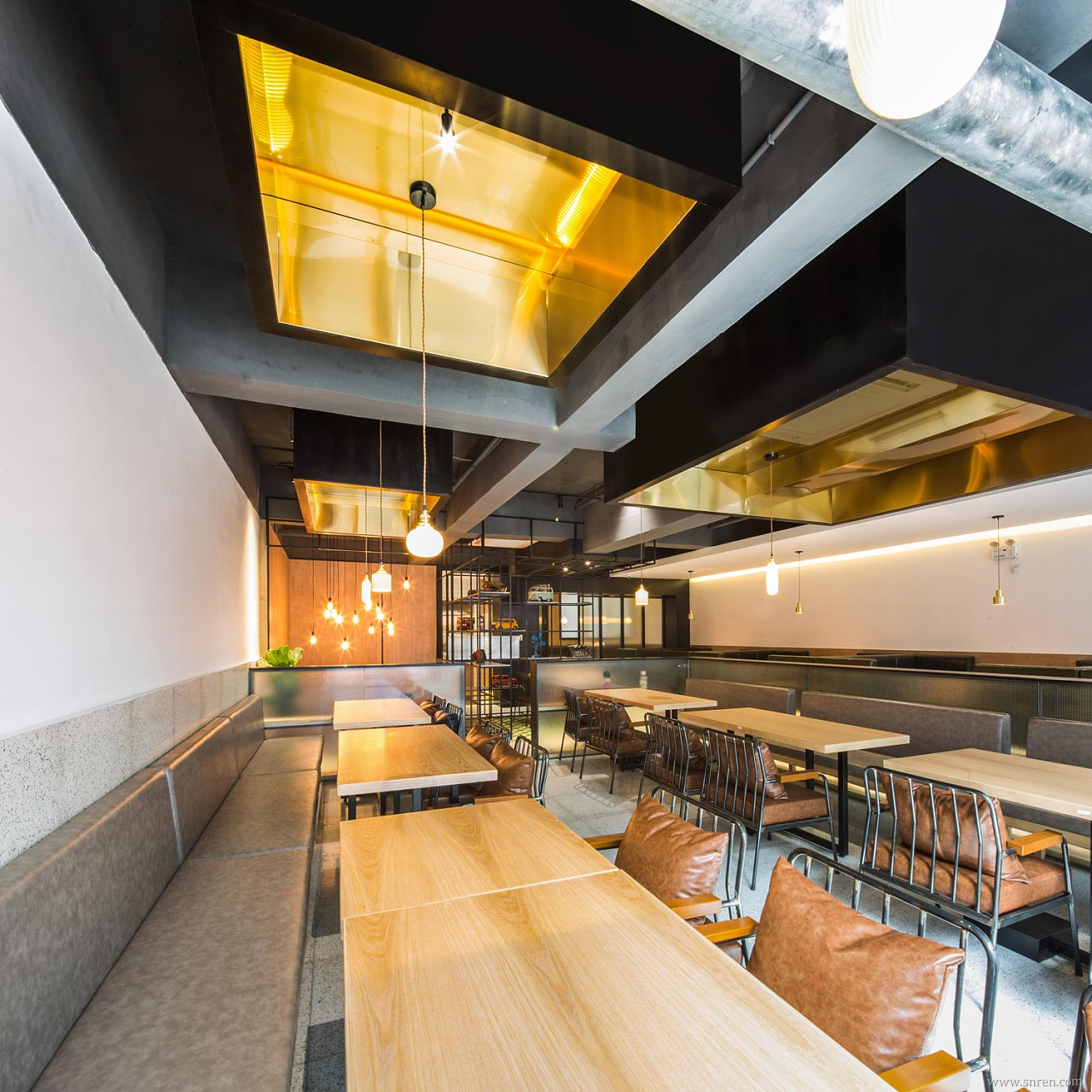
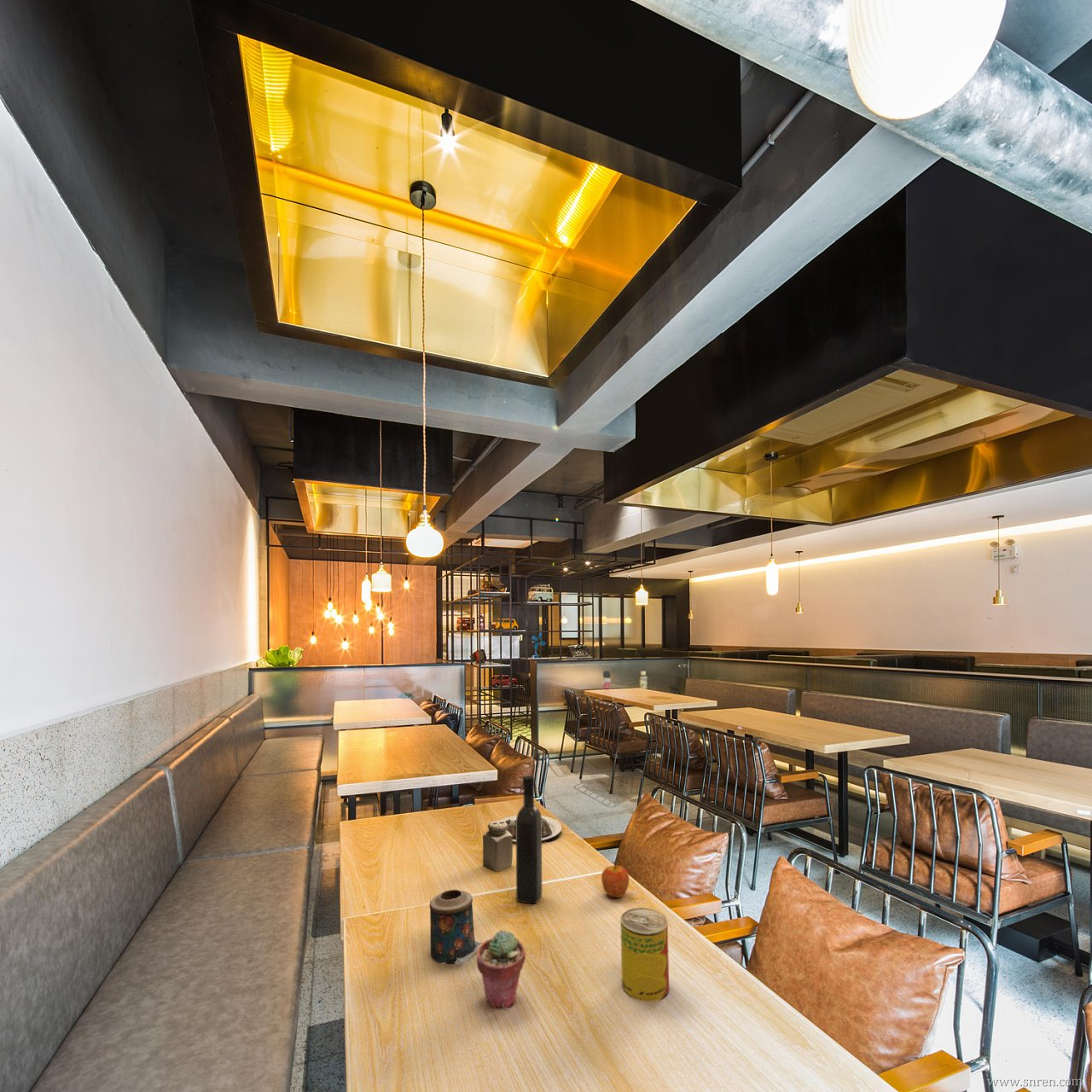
+ potted succulent (501, 964)
+ wine bottle (529, 837)
+ apple (615, 878)
+ salt shaker (497, 844)
+ candle (458, 921)
+ beverage can (644, 953)
+ plate (515, 827)
